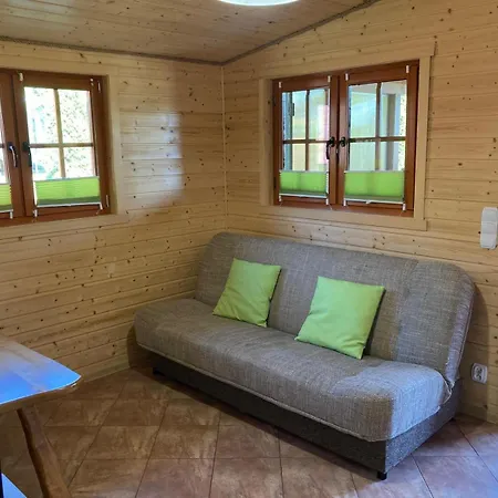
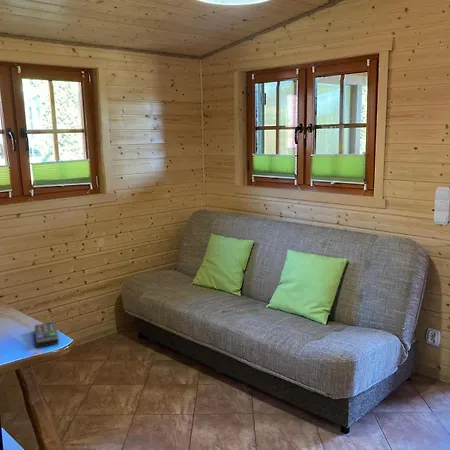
+ remote control (46, 333)
